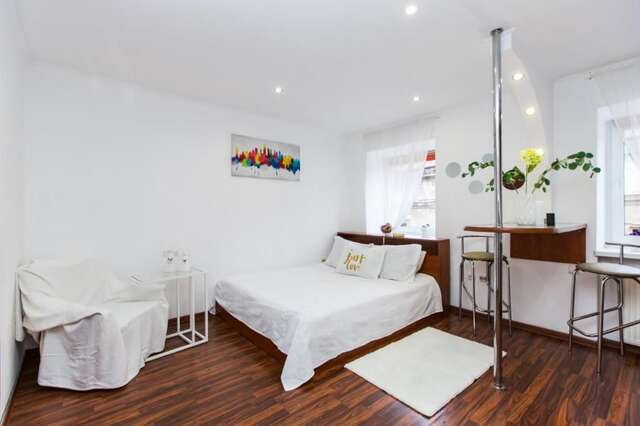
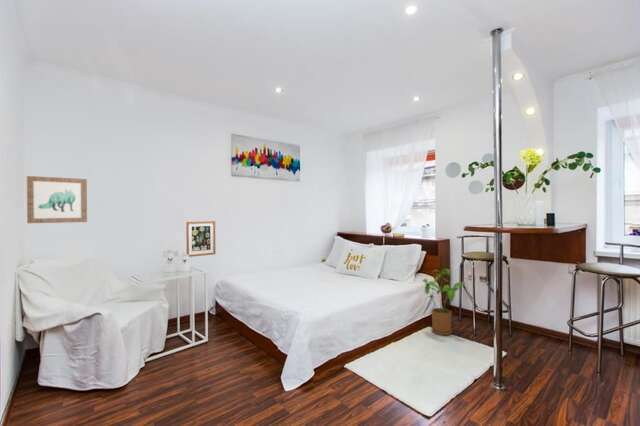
+ wall art (201, 238)
+ wall art (58, 200)
+ house plant (444, 301)
